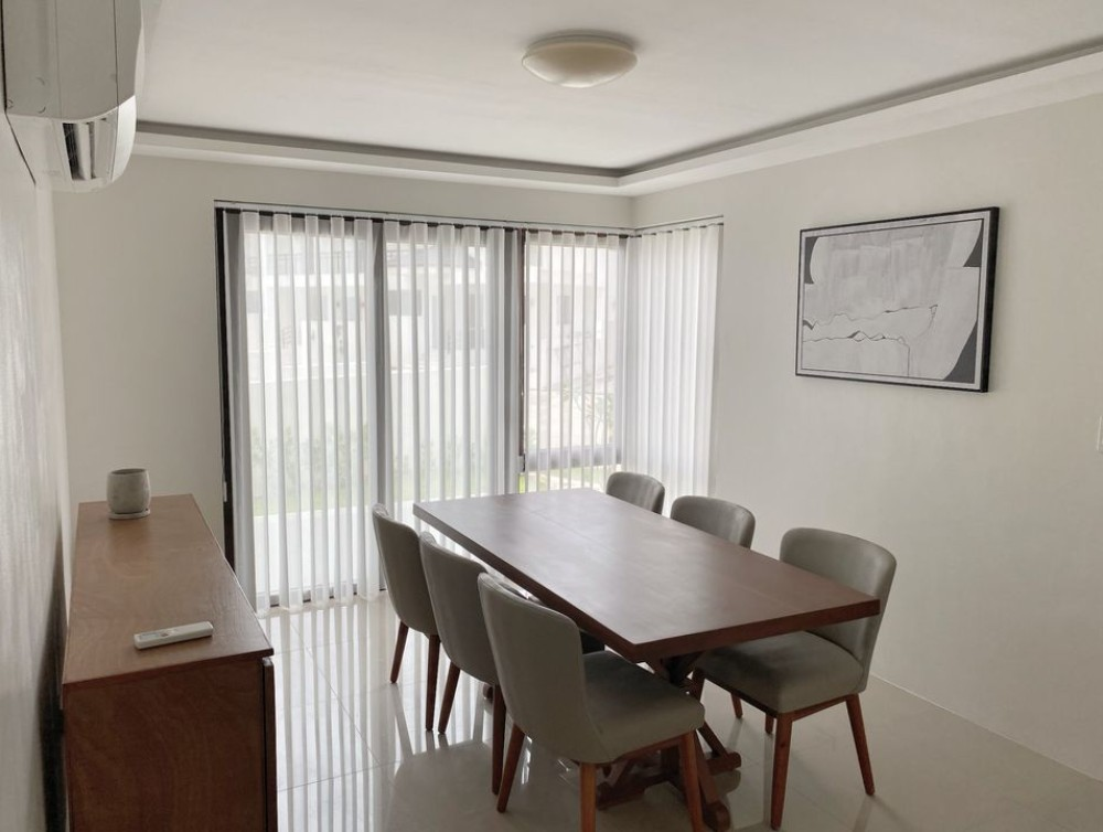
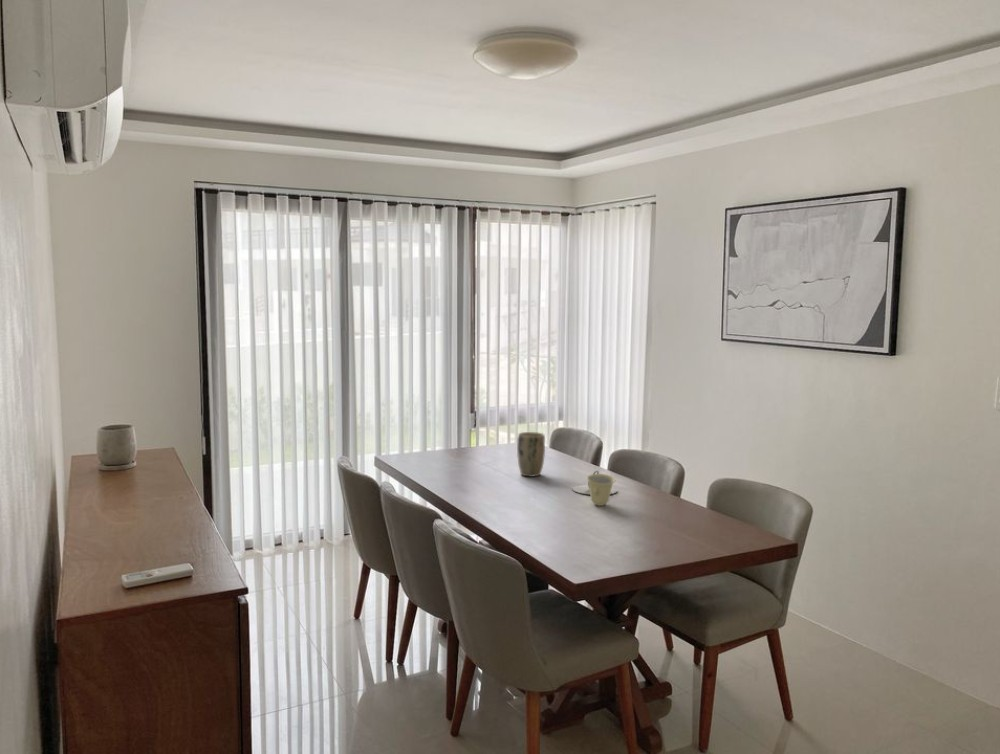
+ cup (600, 490)
+ plant pot (530, 454)
+ teapot (588, 481)
